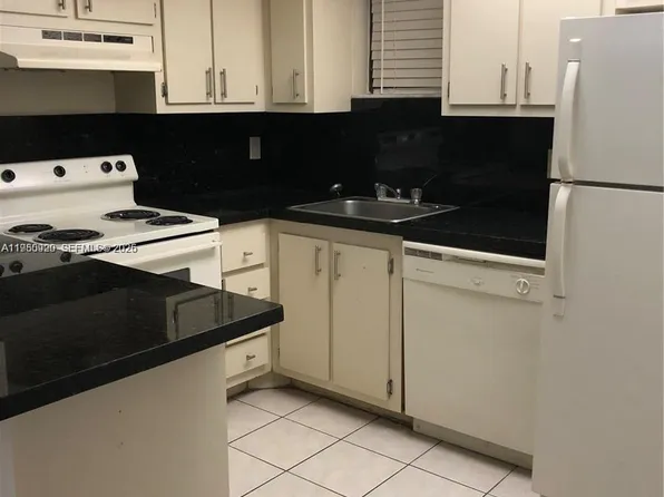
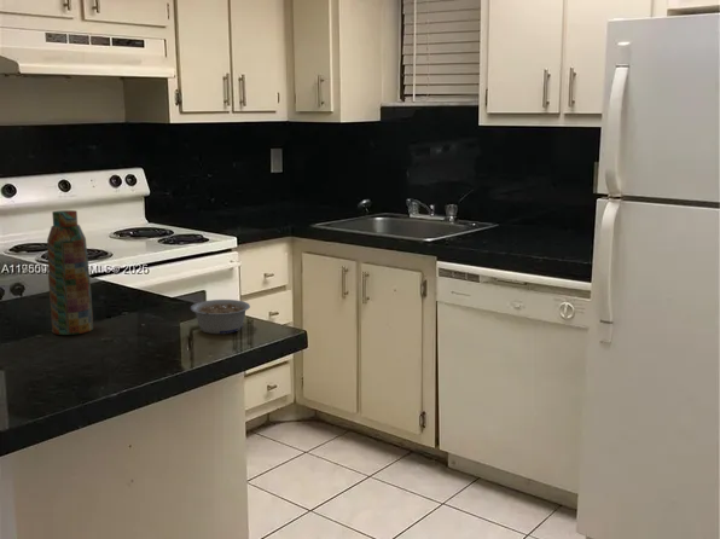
+ legume (221, 315)
+ water bottle (69, 271)
